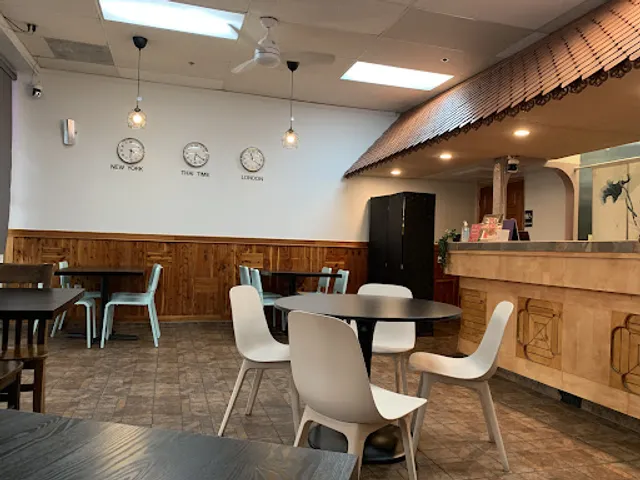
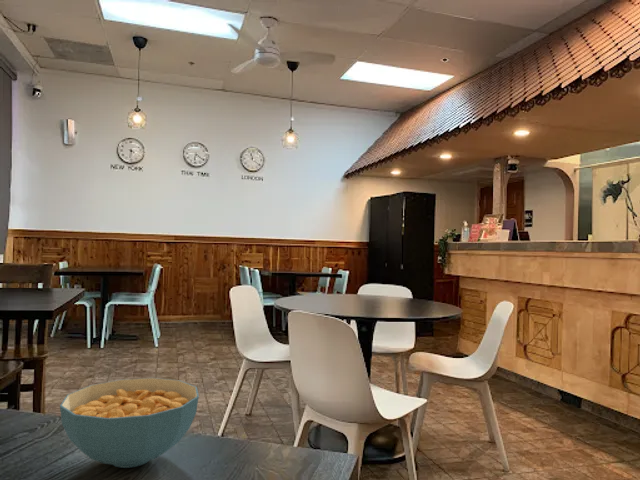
+ cereal bowl (132, 427)
